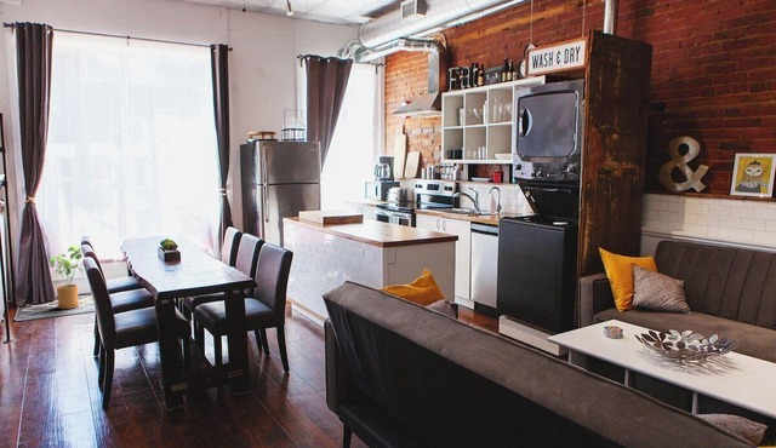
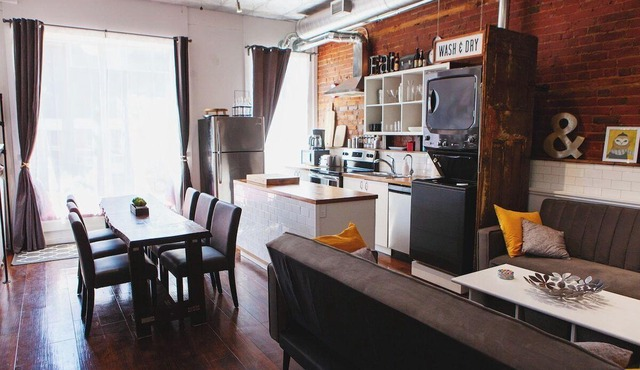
- house plant (68, 277)
